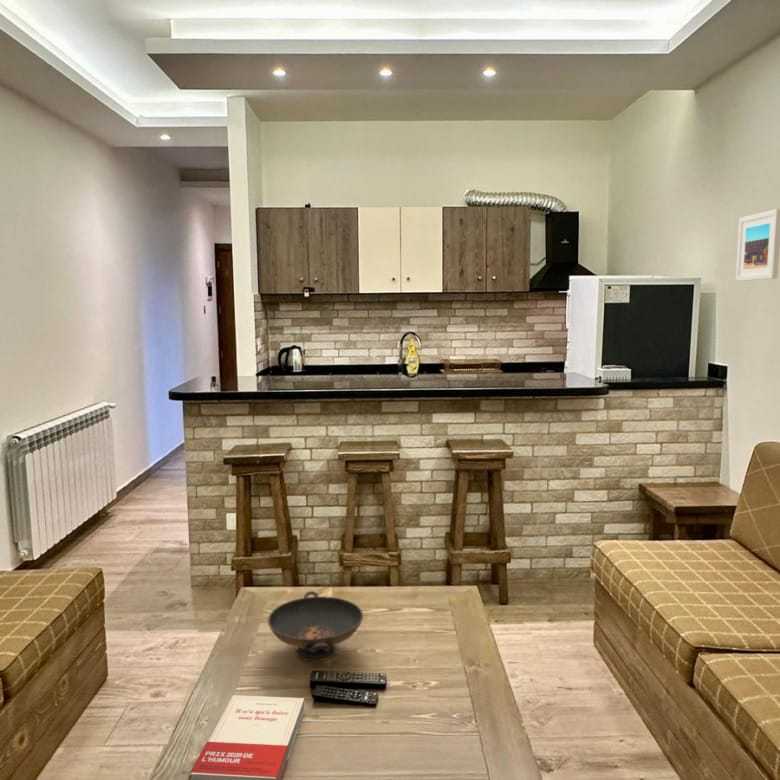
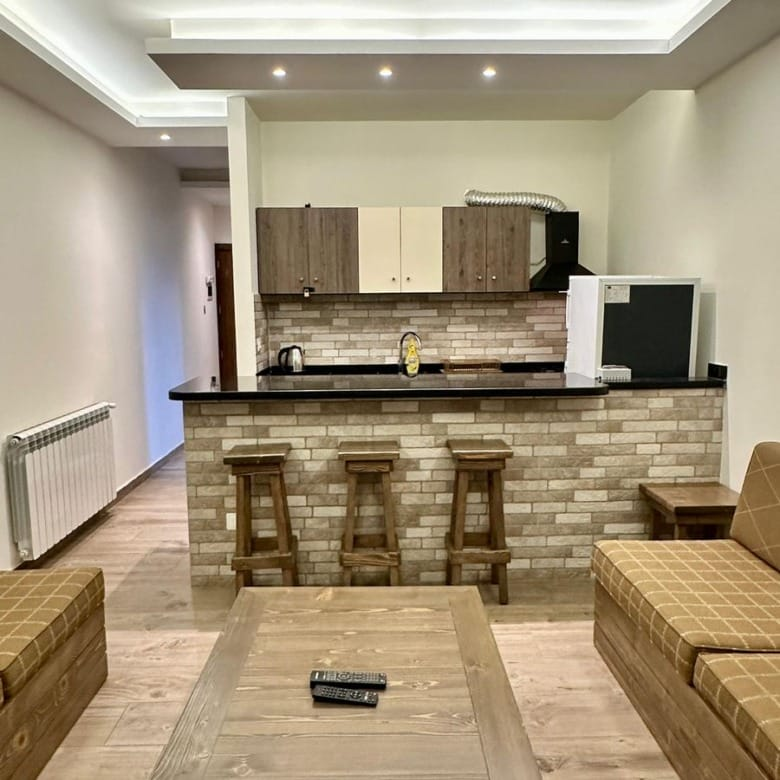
- book (251, 739)
- decorative bowl (316, 633)
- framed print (757, 247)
